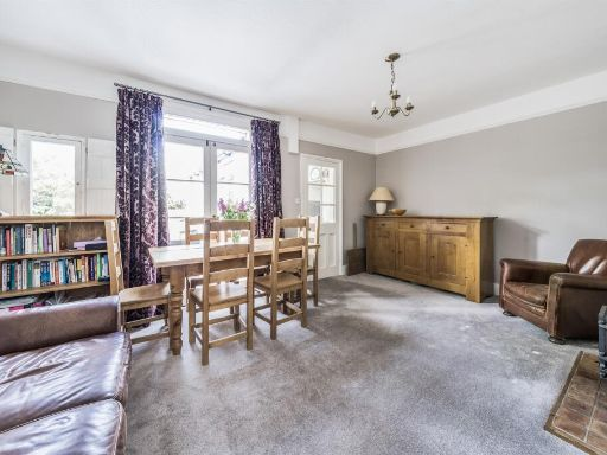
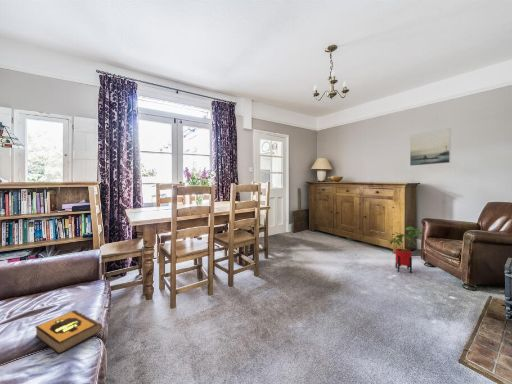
+ hardback book (69, 328)
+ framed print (429, 148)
+ house plant (404, 249)
